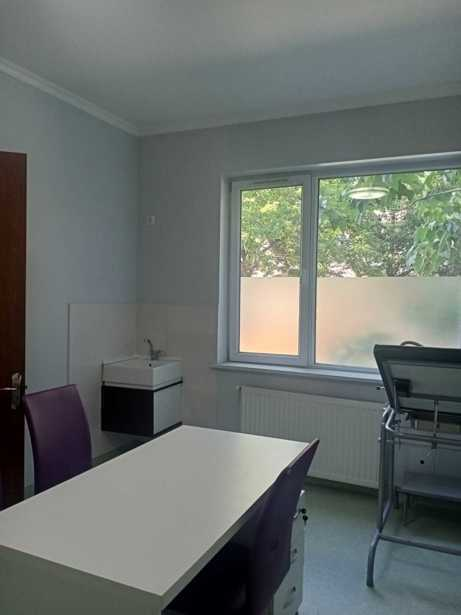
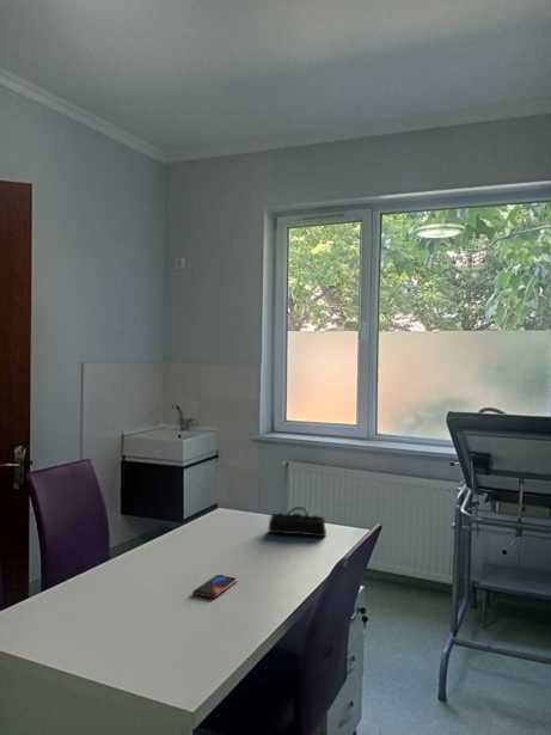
+ smartphone (215, 586)
+ pencil case (296, 520)
